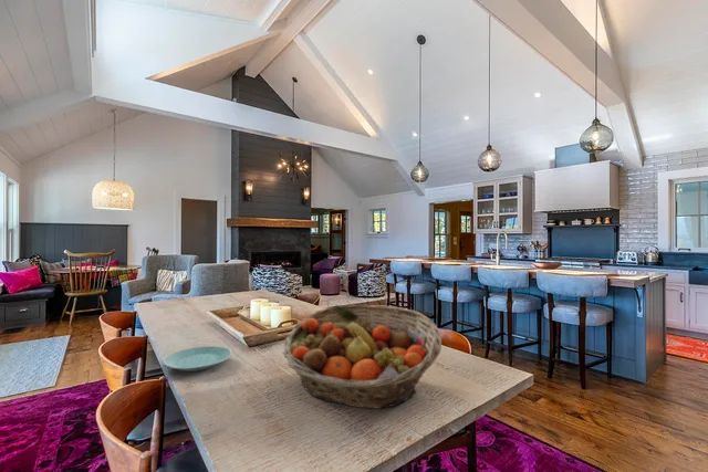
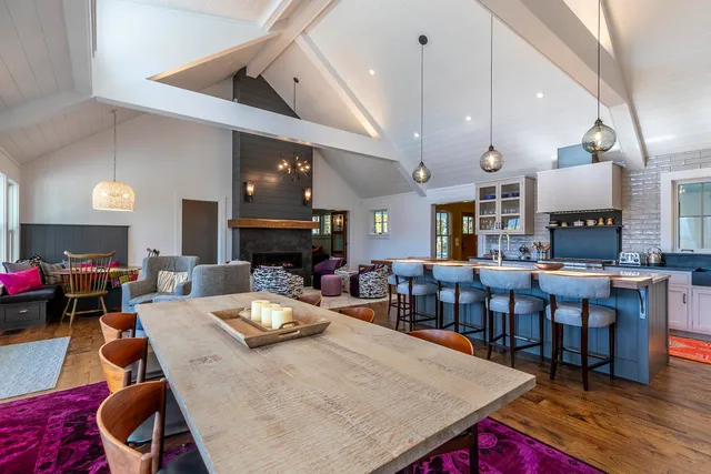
- fruit basket (360, 348)
- plate (198, 359)
